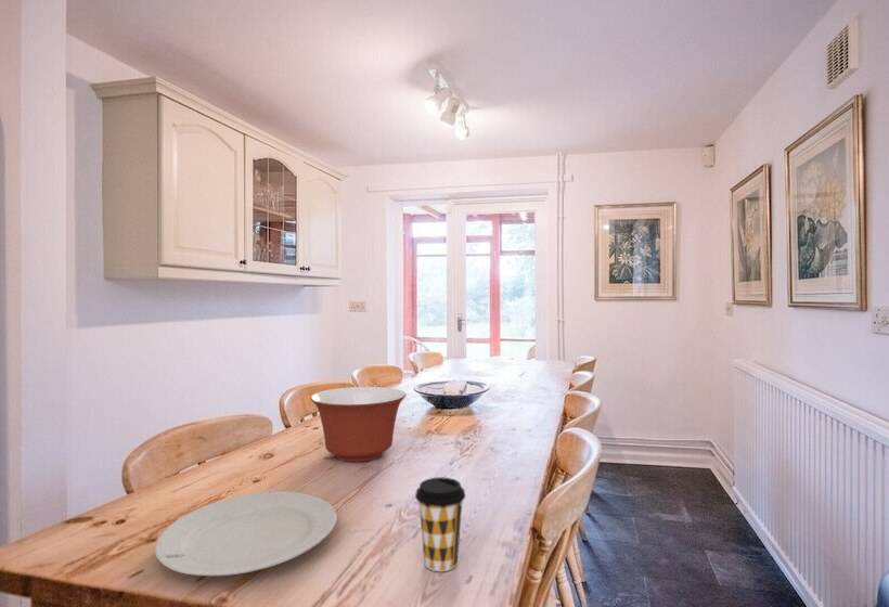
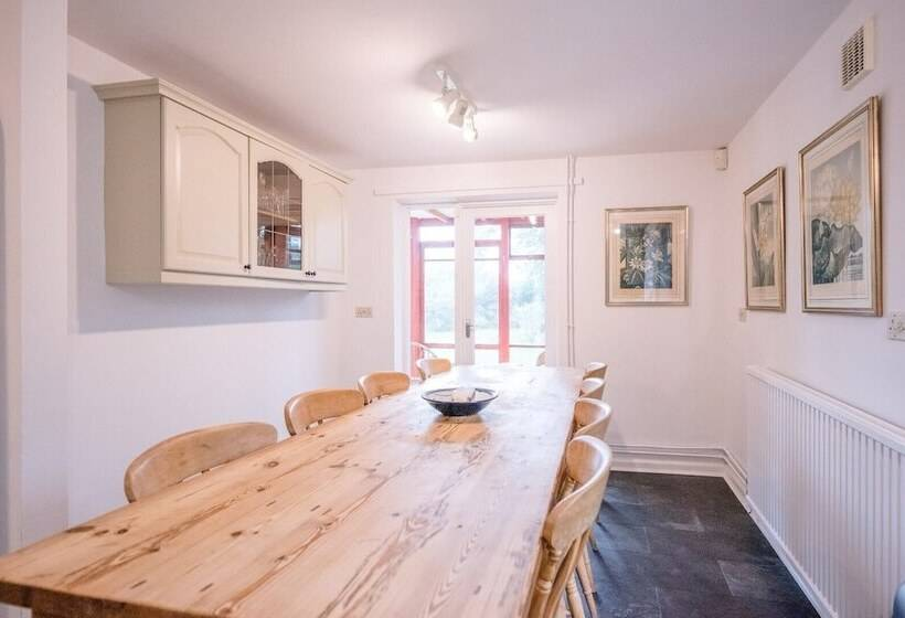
- chinaware (252, 532)
- coffee cup (440, 524)
- mixing bowl (359, 424)
